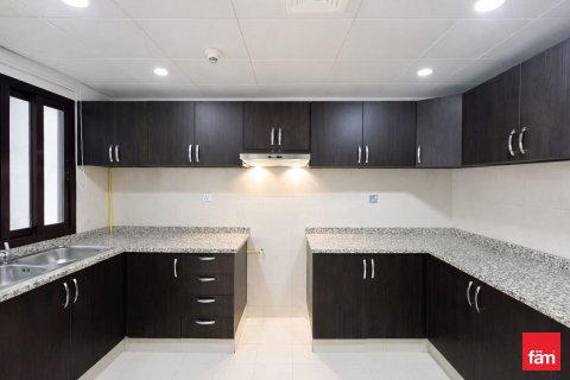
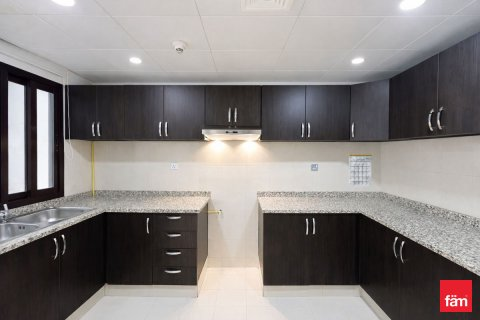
+ calendar (360, 166)
